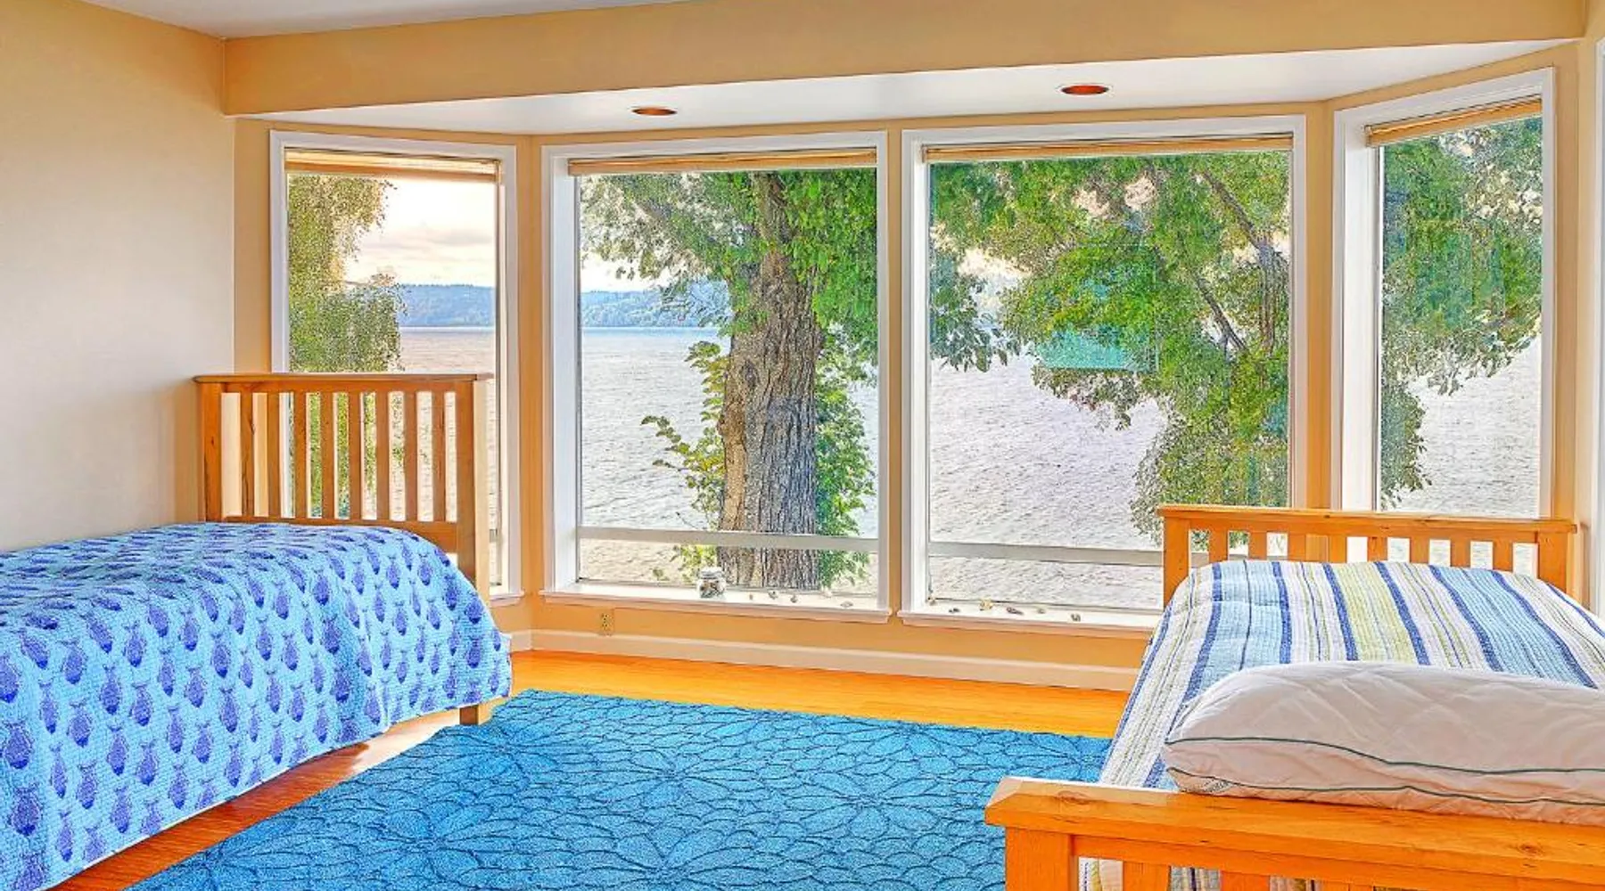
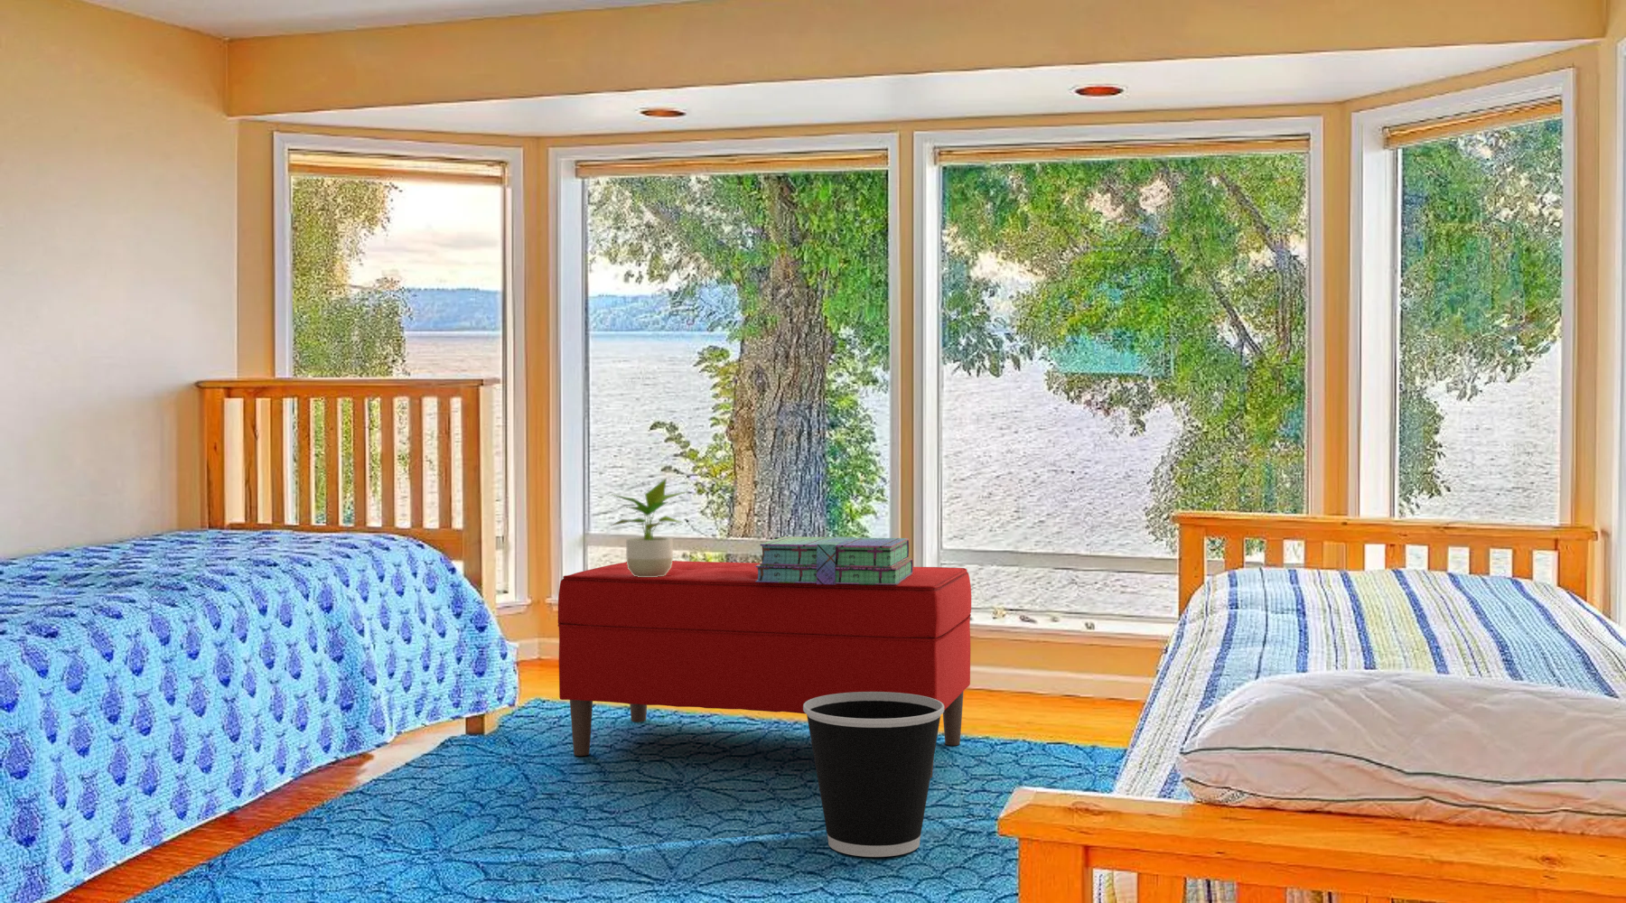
+ stack of books (835, 558)
+ bench (769, 661)
+ wastebasket (873, 774)
+ potted plant (647, 526)
